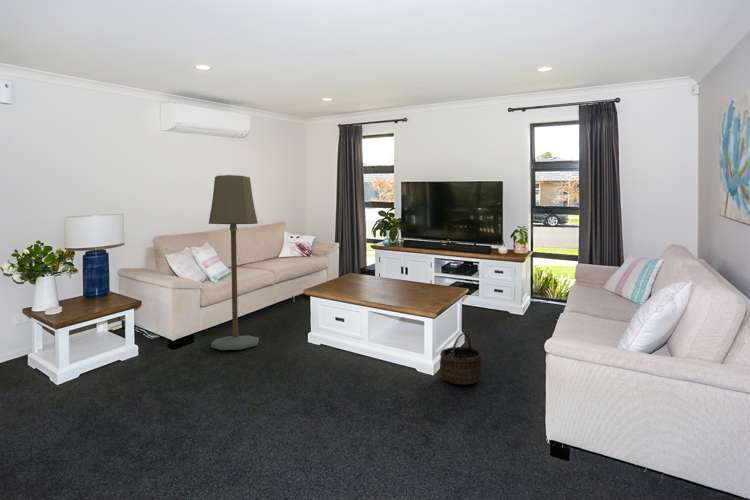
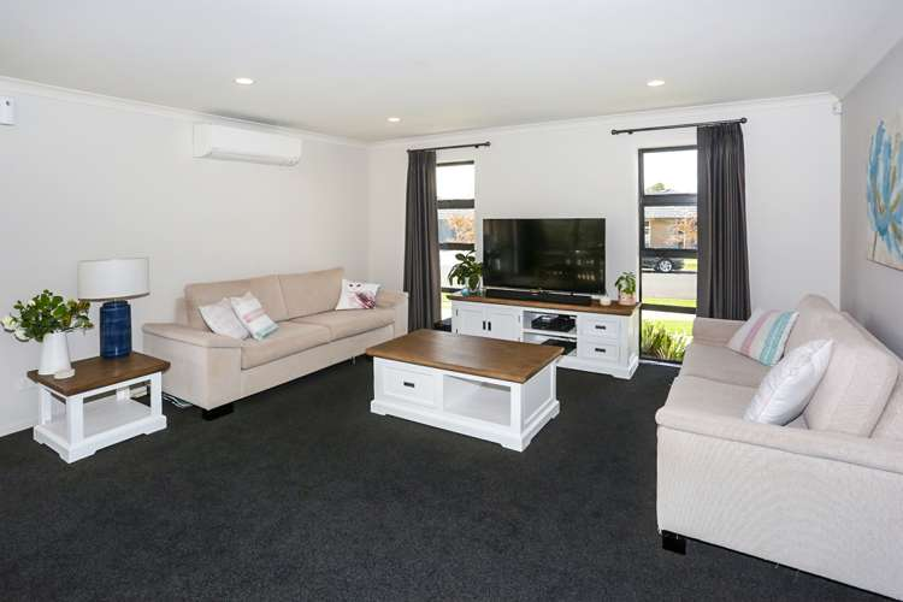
- floor lamp (233, 261)
- wicker basket (460, 356)
